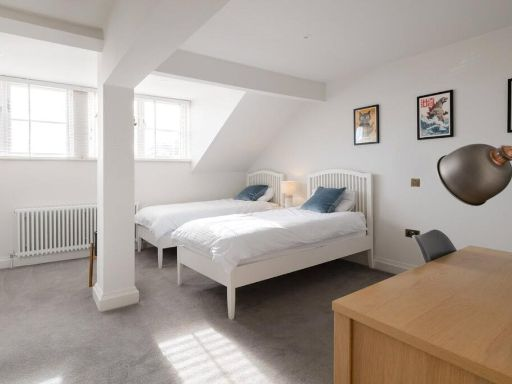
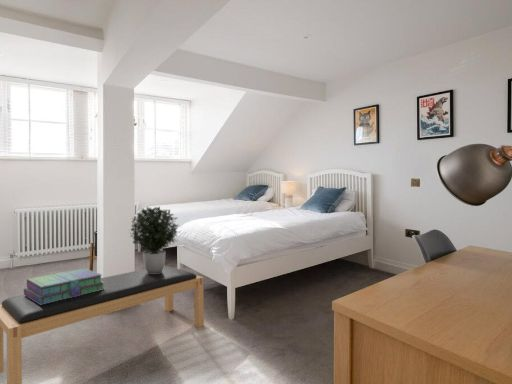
+ bench (112, 311)
+ potted plant (153, 239)
+ stack of books (65, 283)
